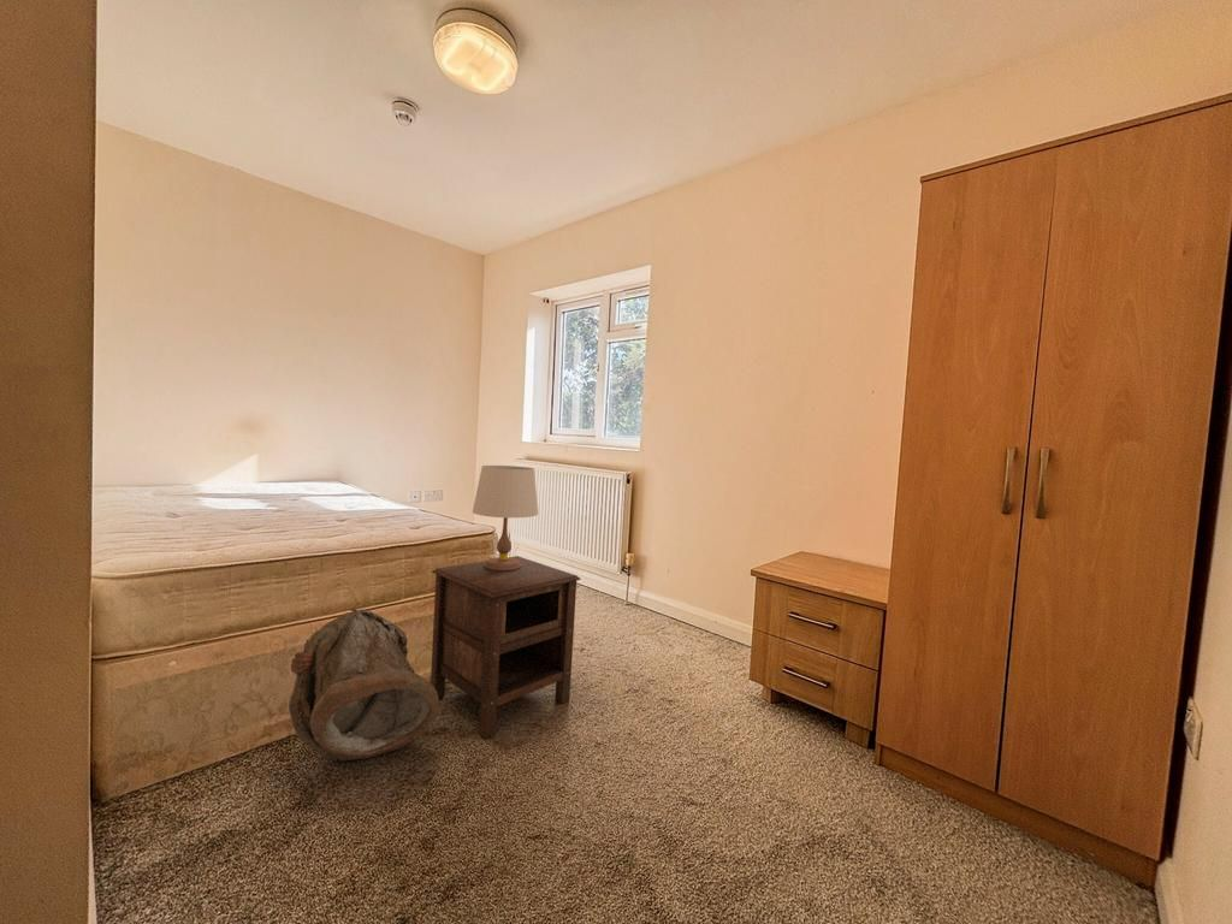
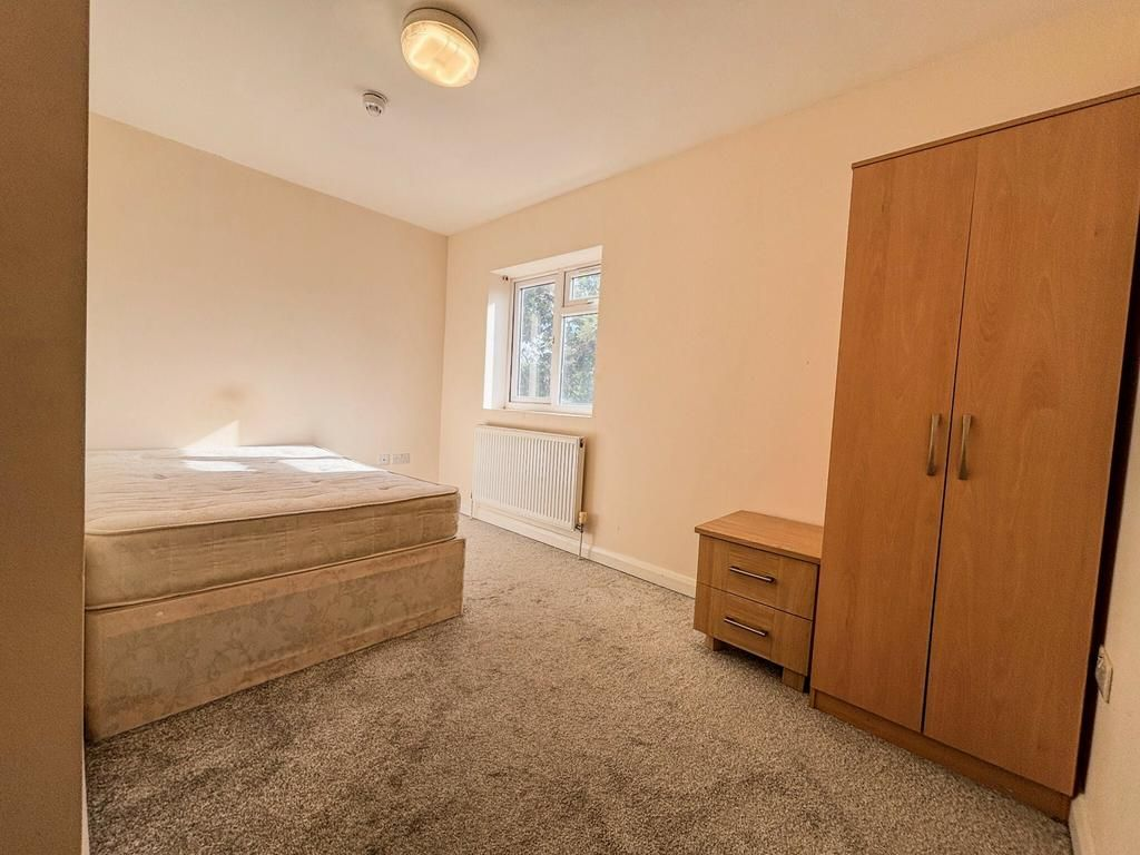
- table lamp (505, 516)
- bag (369, 691)
- nightstand (503, 635)
